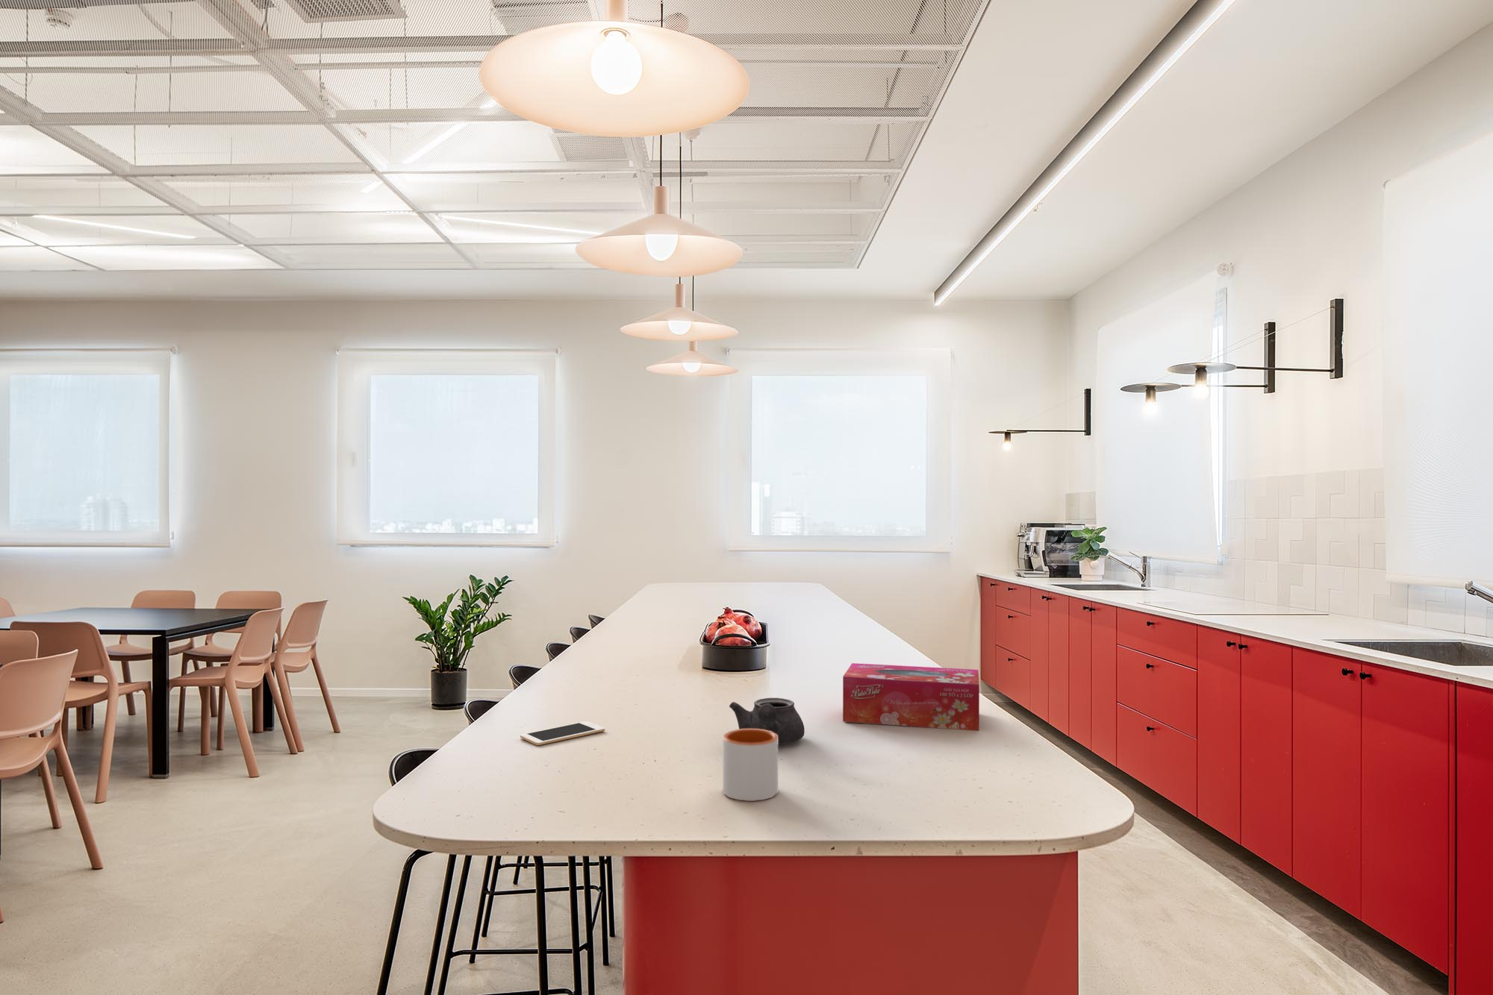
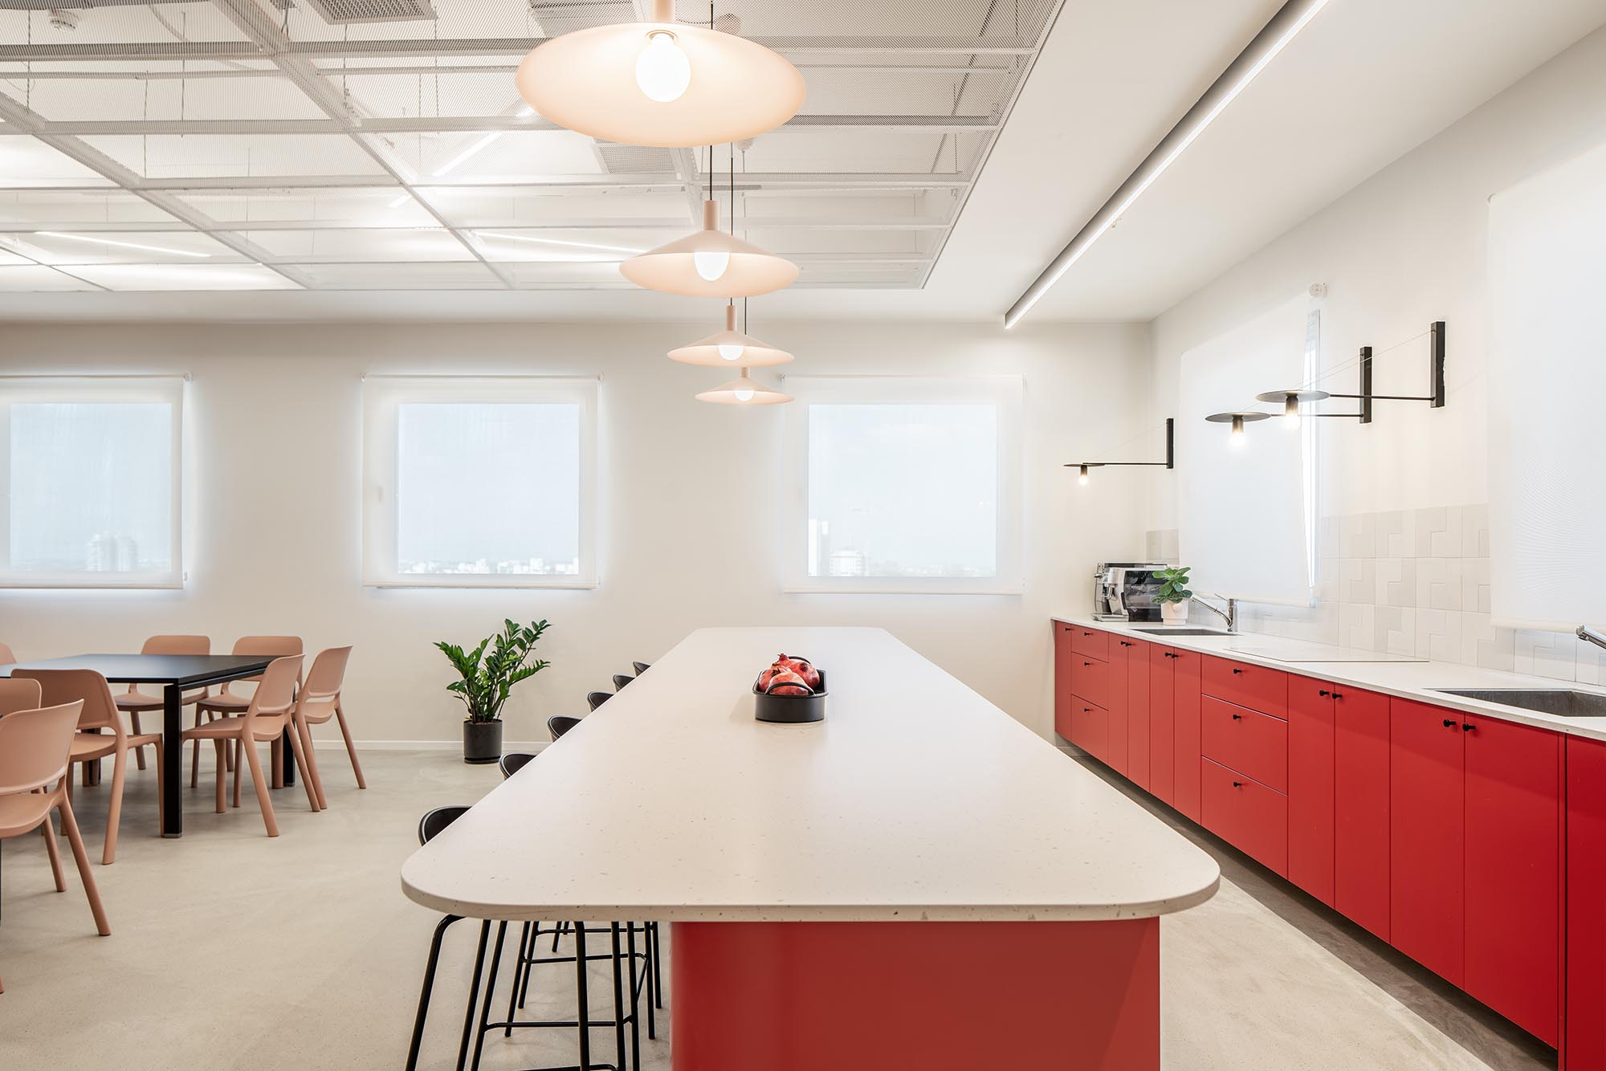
- tissue box (912, 694)
- mug (748, 761)
- cell phone (563, 733)
- teapot (768, 718)
